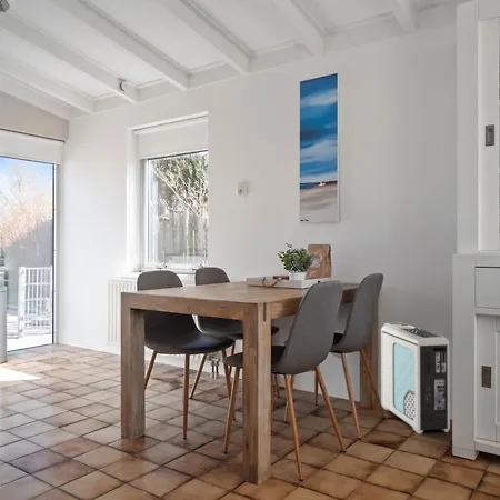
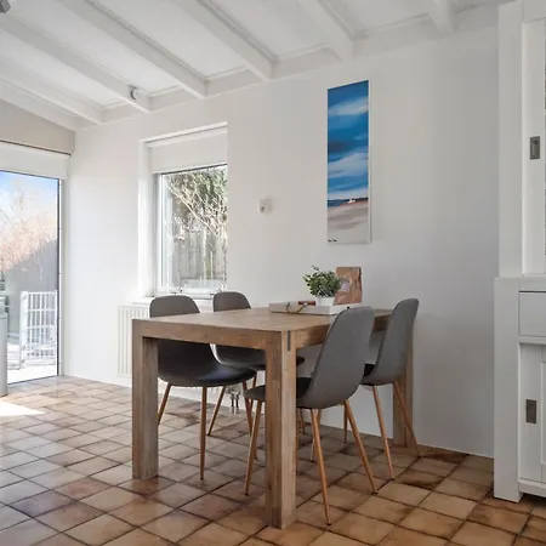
- air purifier (412, 373)
